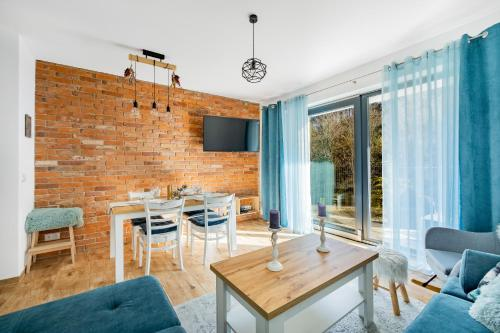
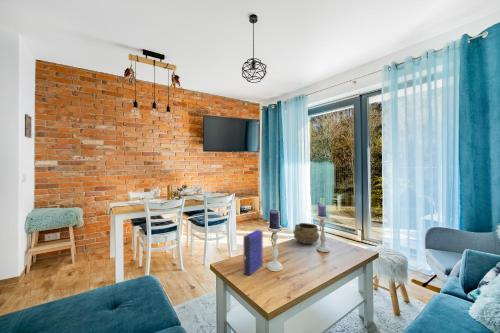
+ cereal box (253, 251)
+ decorative bowl (306, 233)
